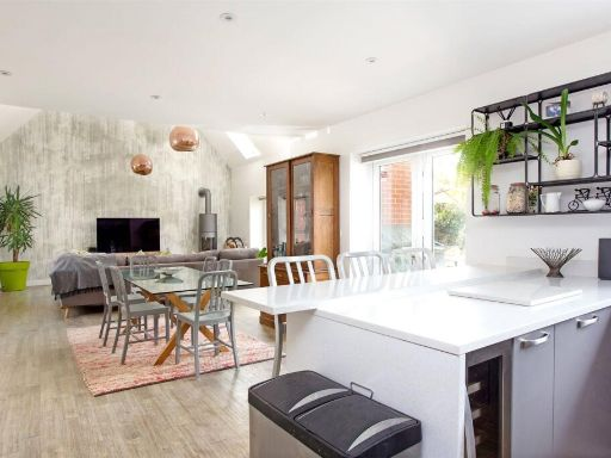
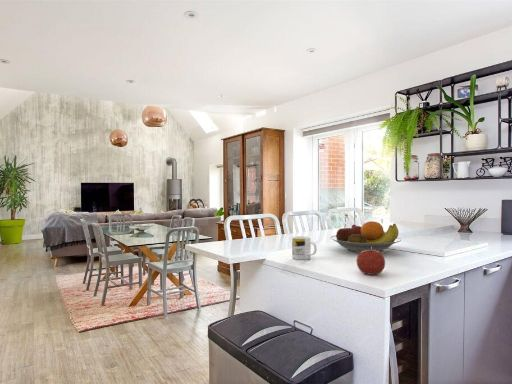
+ mug (304, 248)
+ fruit (371, 260)
+ fruit bowl (364, 235)
